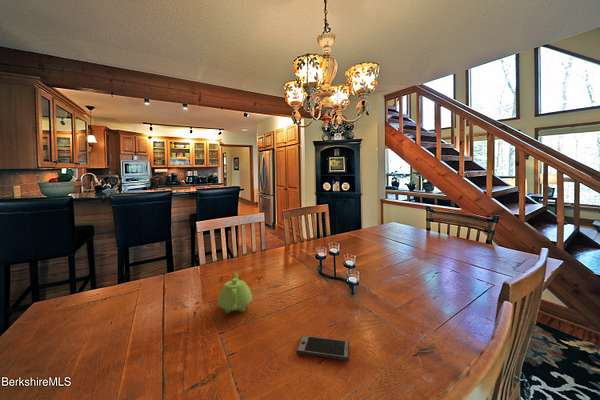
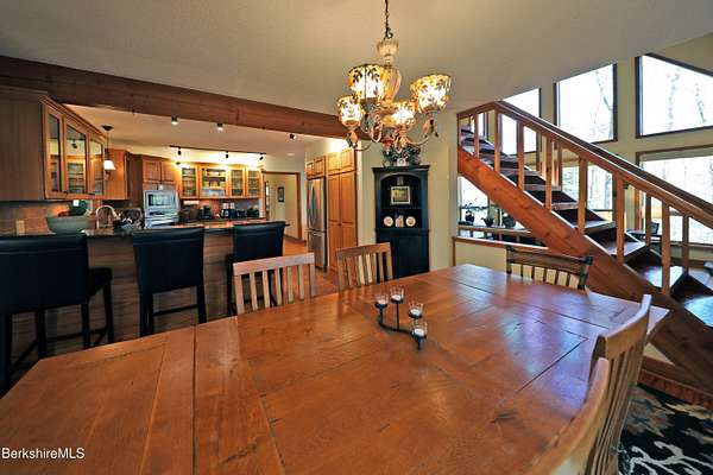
- smartphone (323, 347)
- teapot (235, 292)
